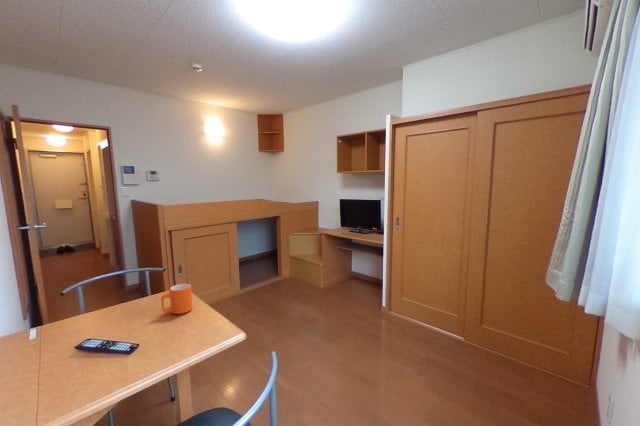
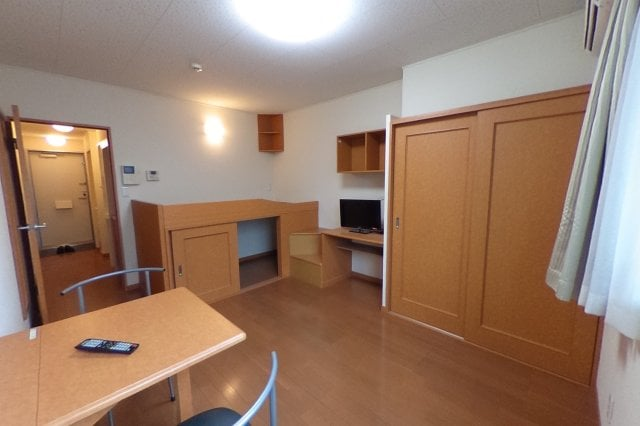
- mug (178, 300)
